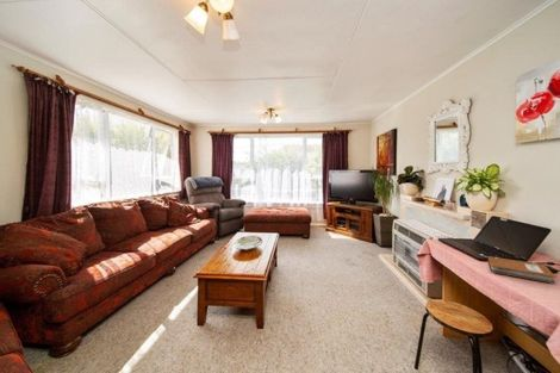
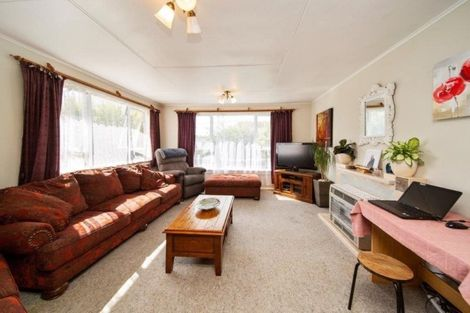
- notebook (518, 267)
